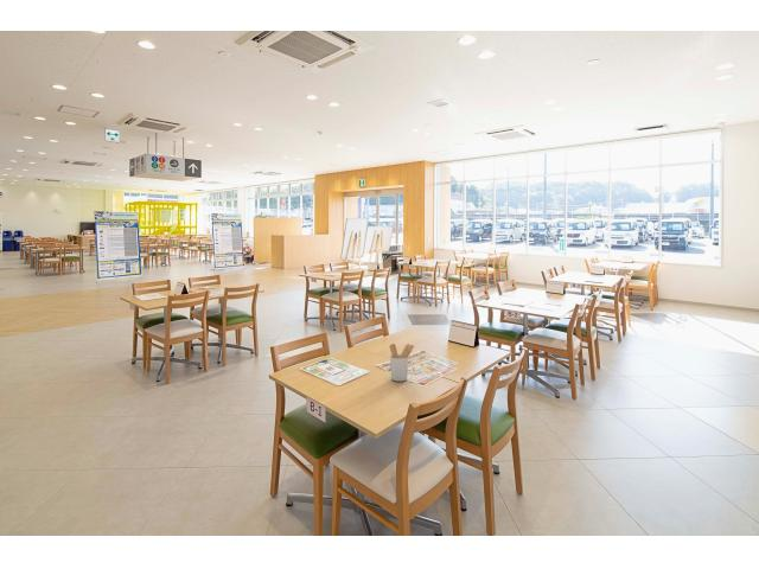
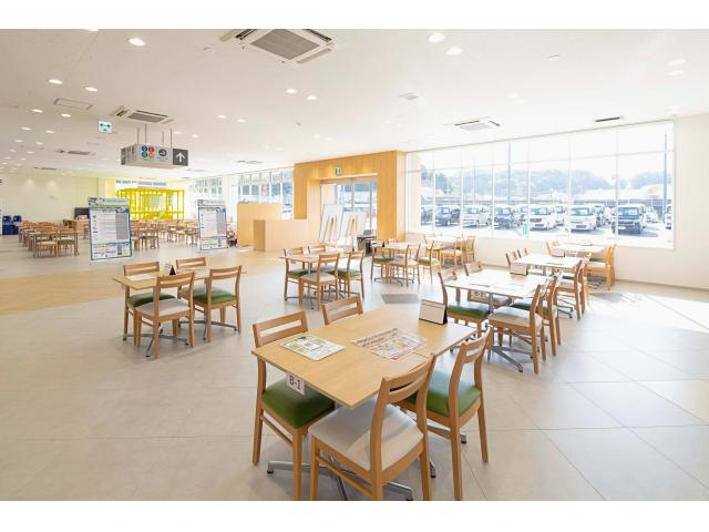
- utensil holder (402, 360)
